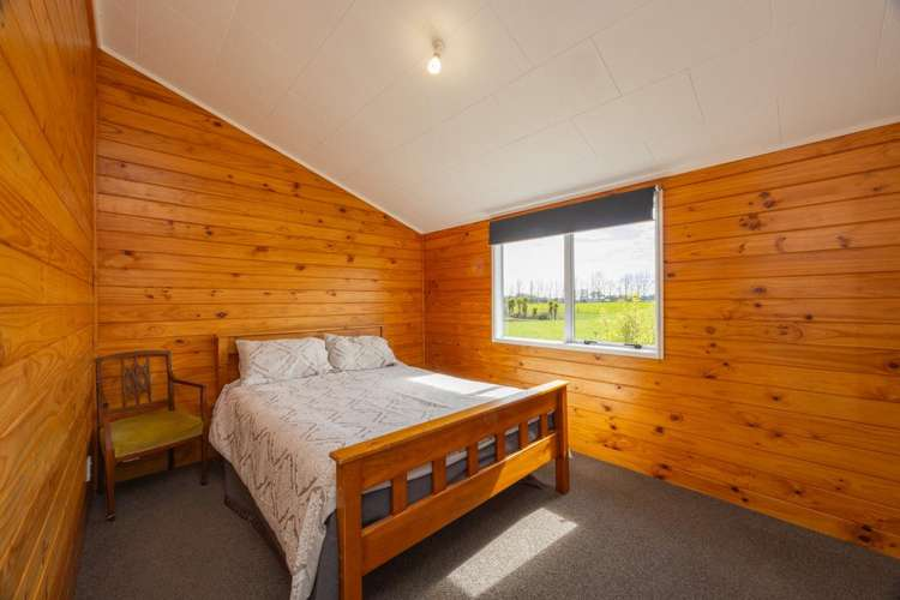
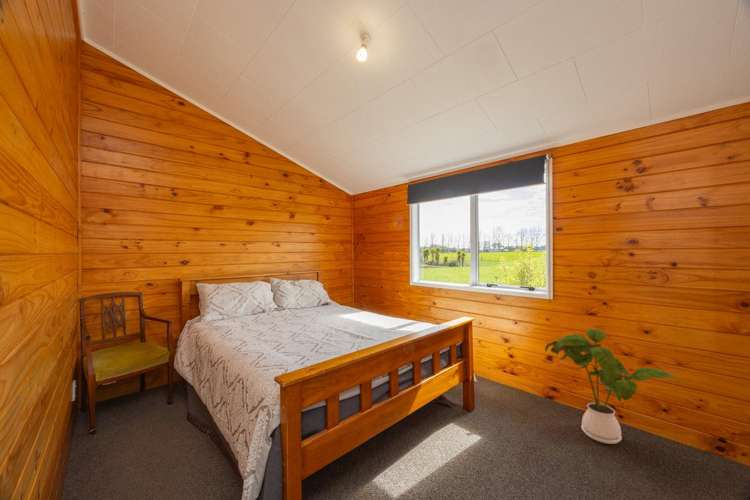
+ house plant (604, 389)
